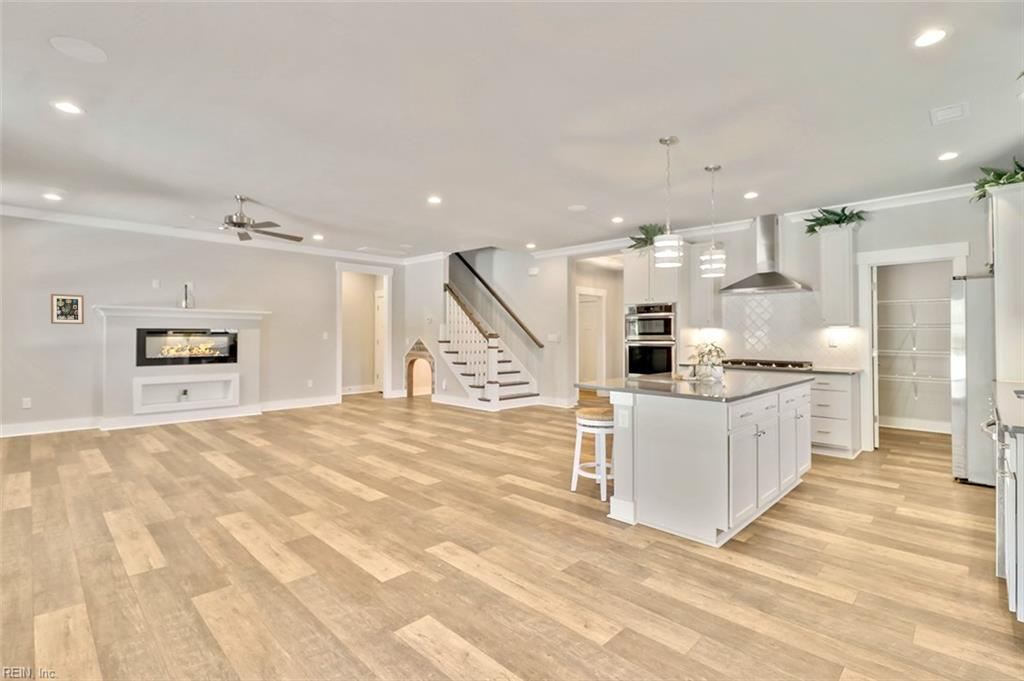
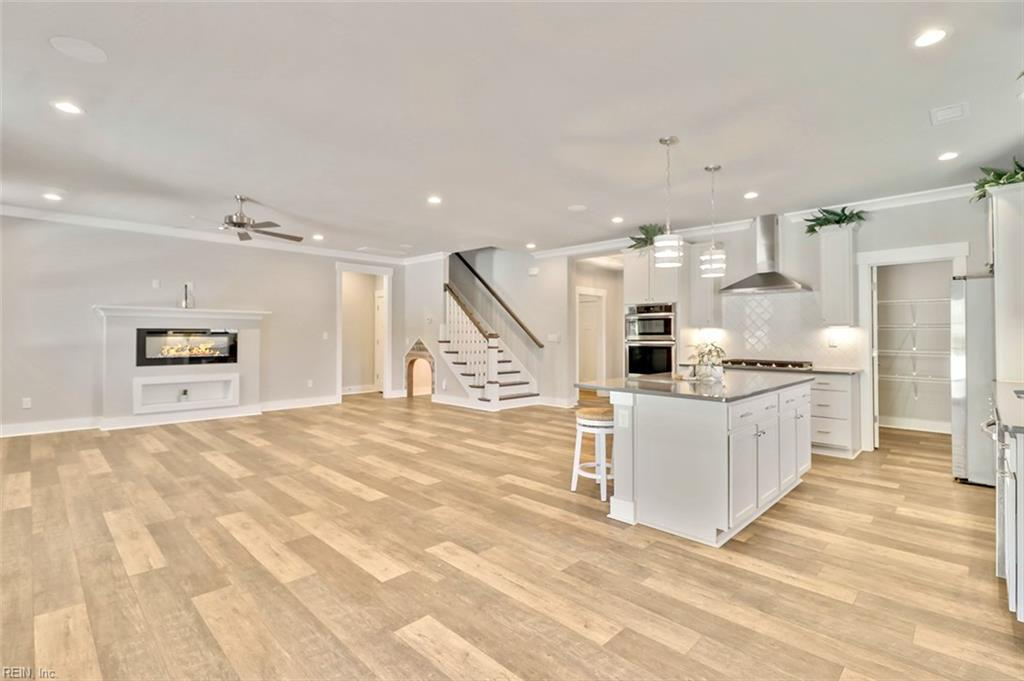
- wall art (67, 309)
